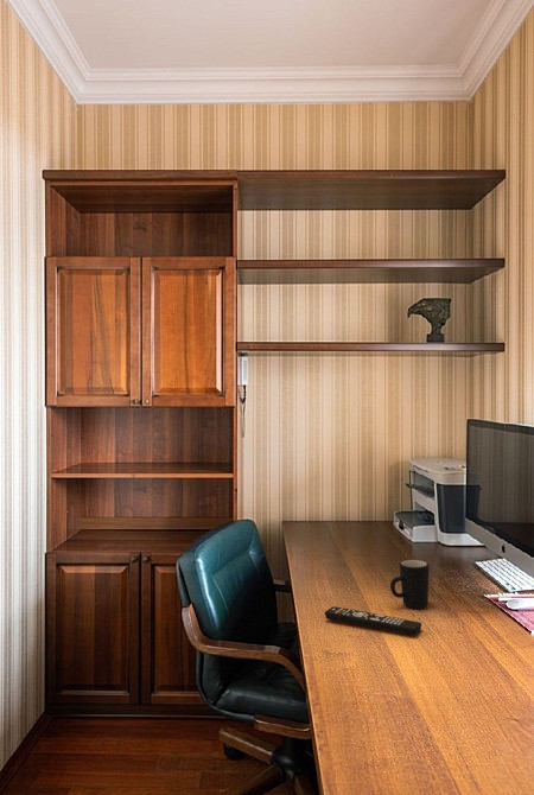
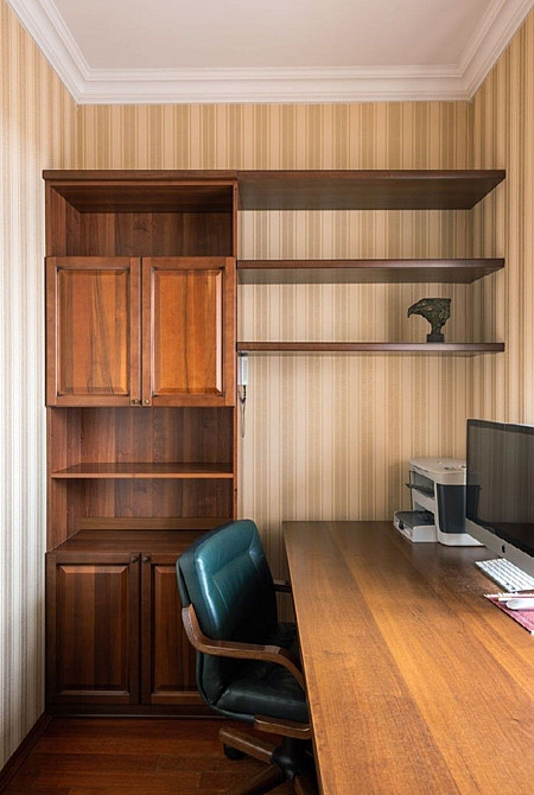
- mug (408, 585)
- remote control (371, 619)
